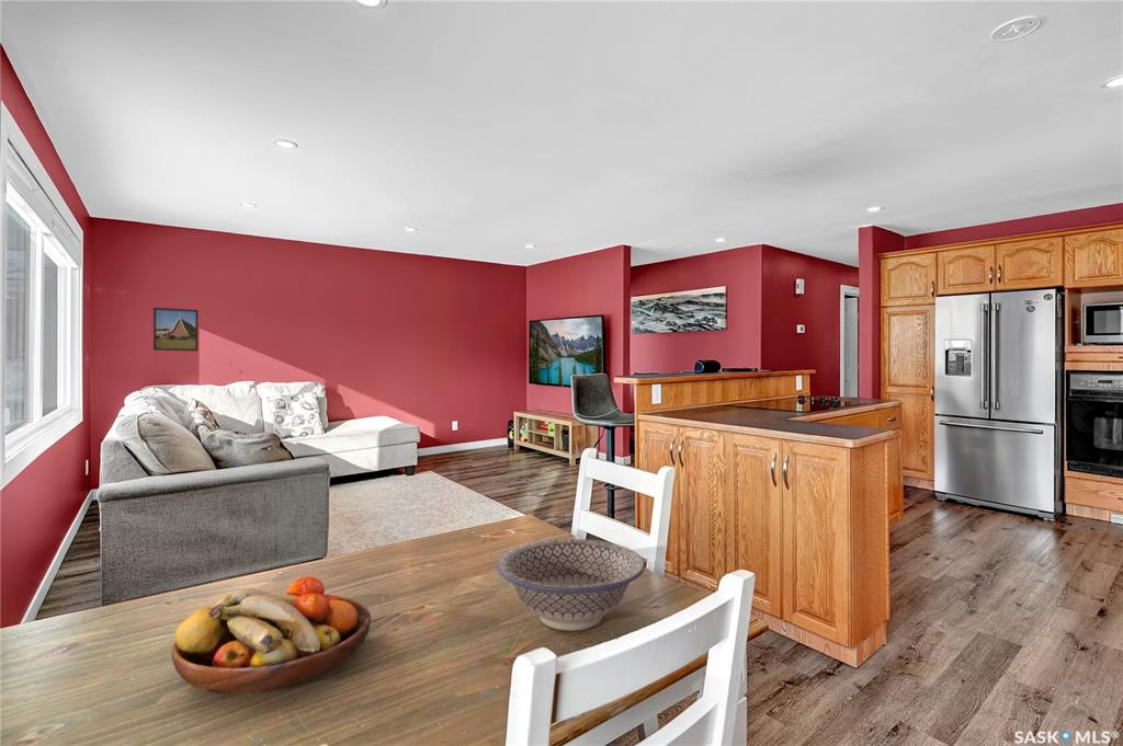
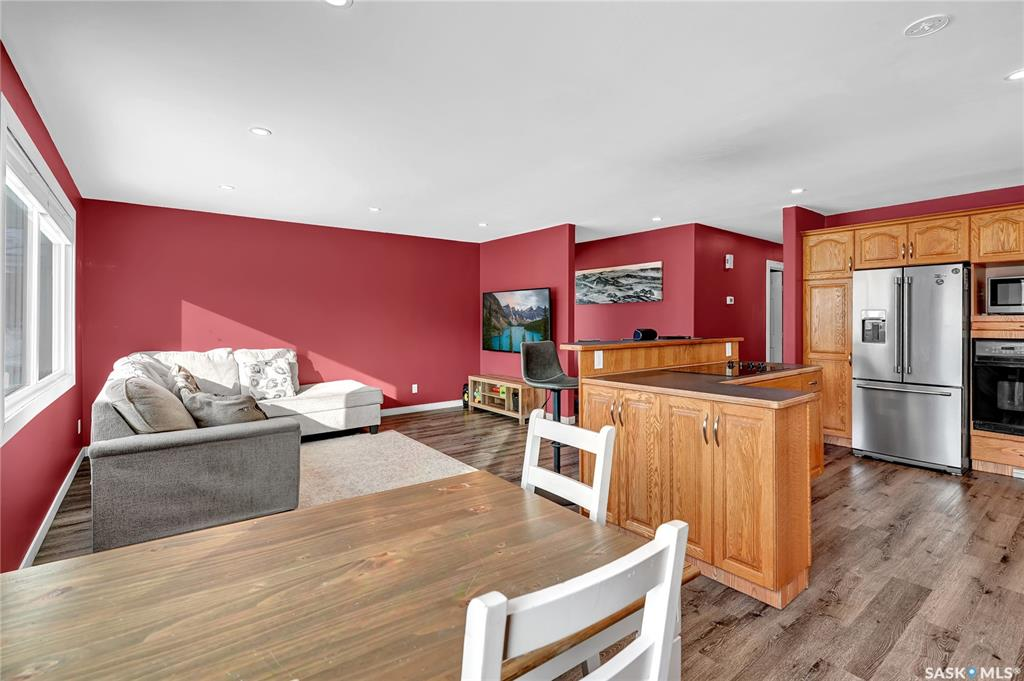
- fruit bowl (279, 620)
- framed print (175, 330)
- bowl (570, 588)
